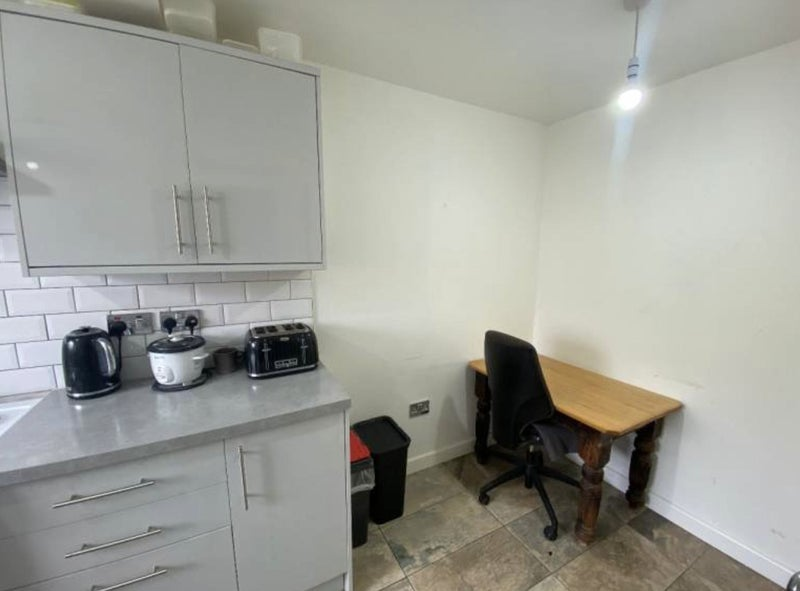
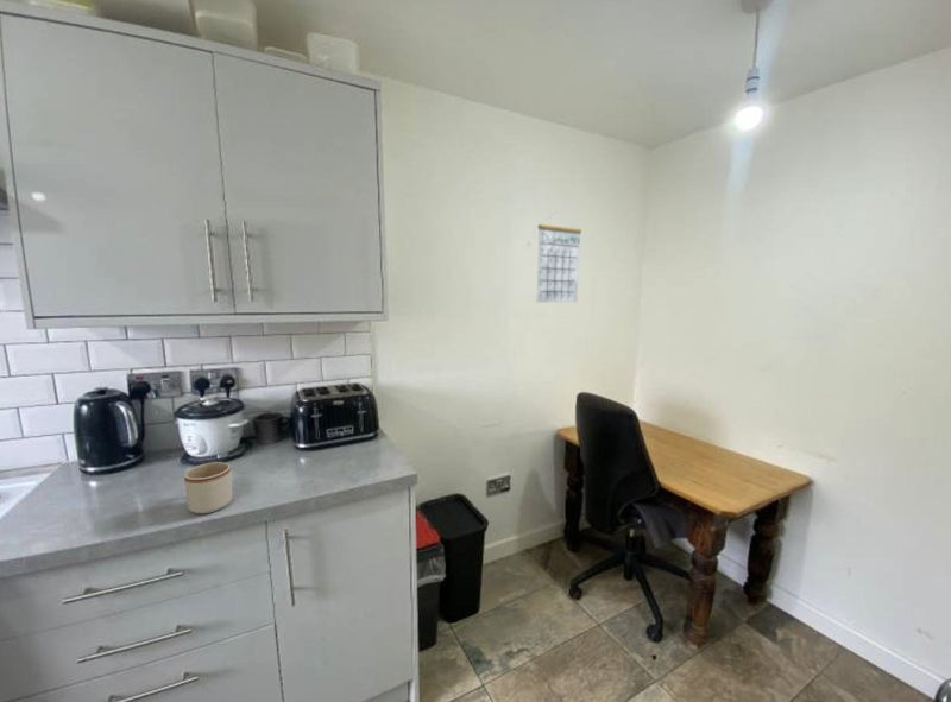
+ calendar (559, 255)
+ mug (212, 485)
